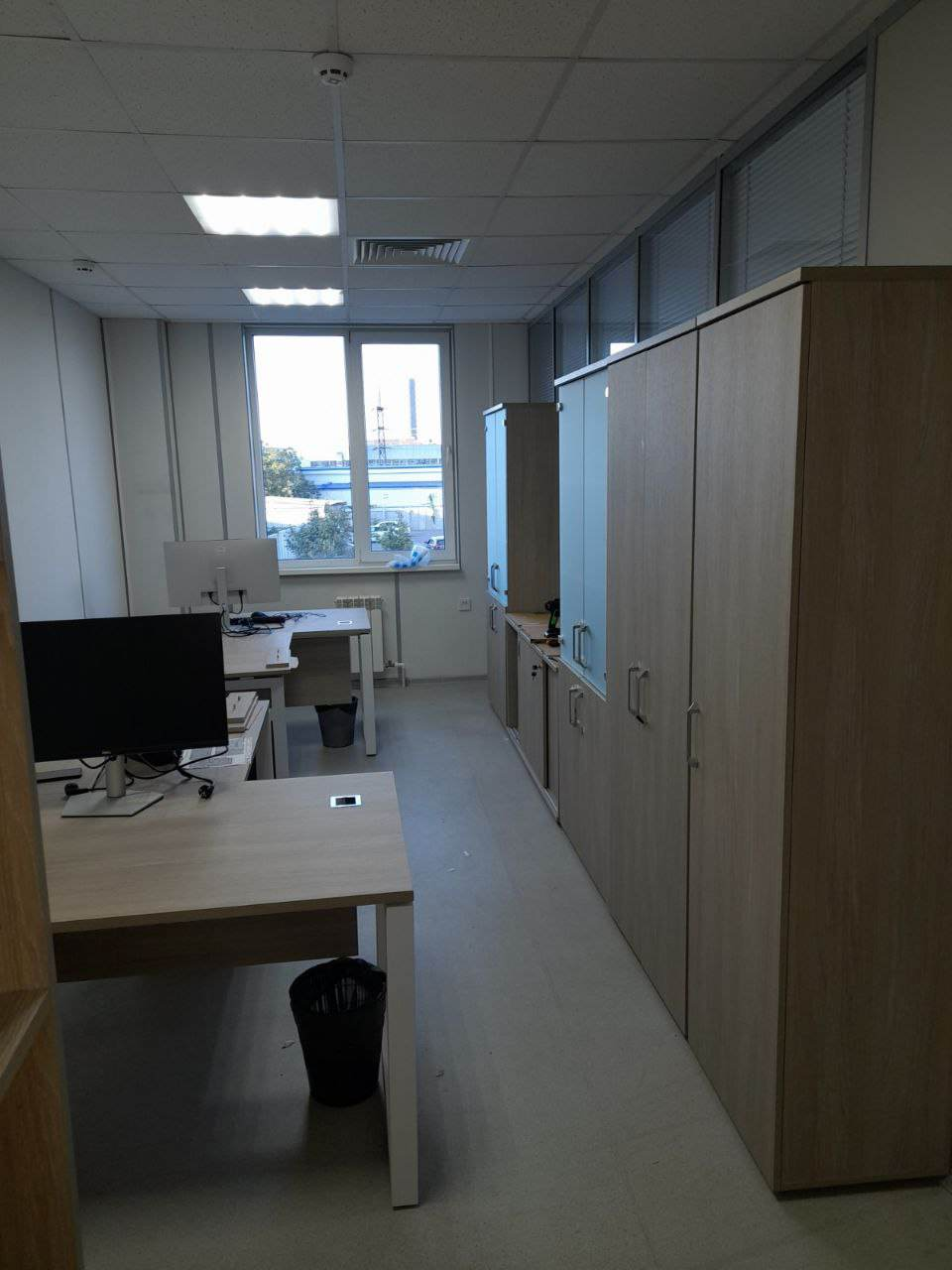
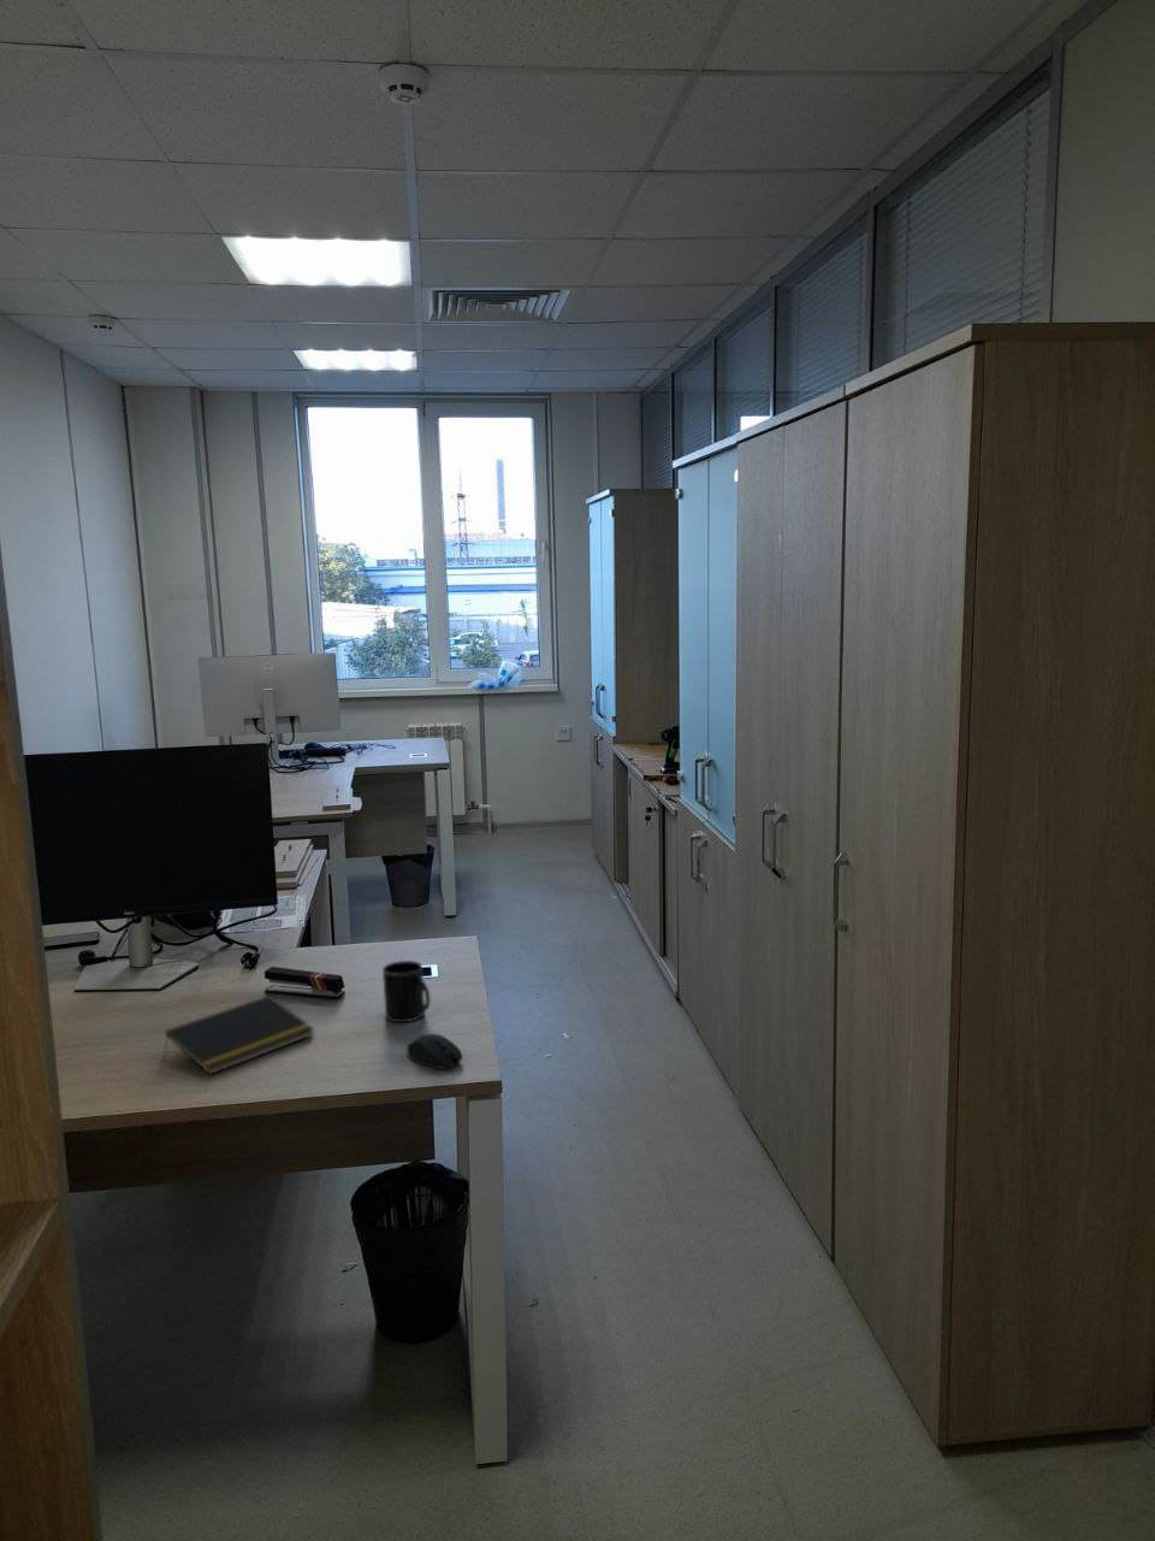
+ notepad (240, 1031)
+ mug (409, 993)
+ computer mouse (434, 1047)
+ stapler (303, 982)
